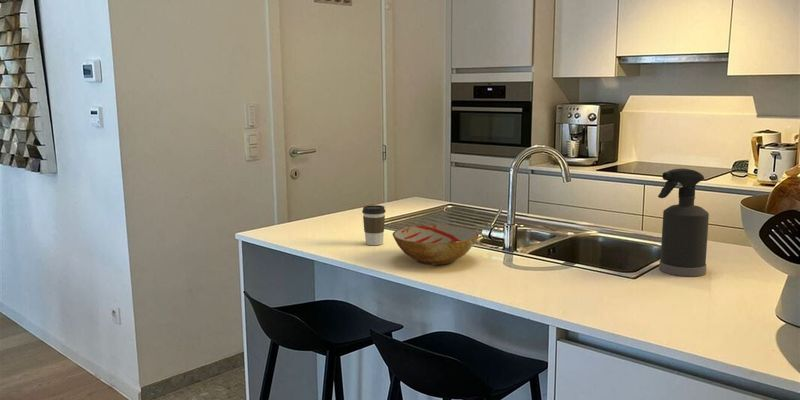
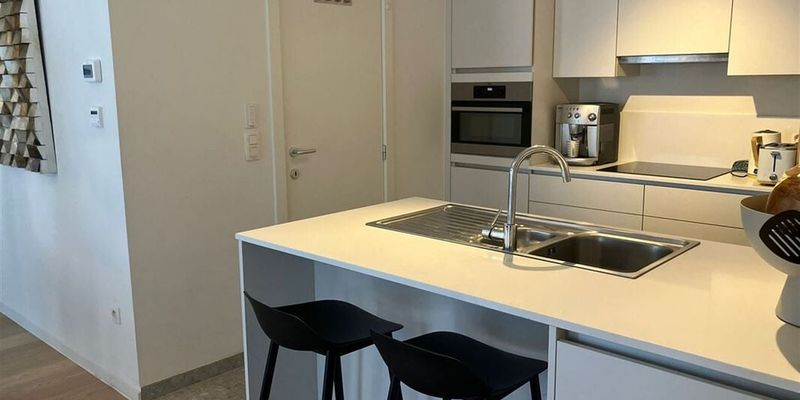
- bowl (435, 246)
- coffee cup (374, 225)
- spray bottle (684, 220)
